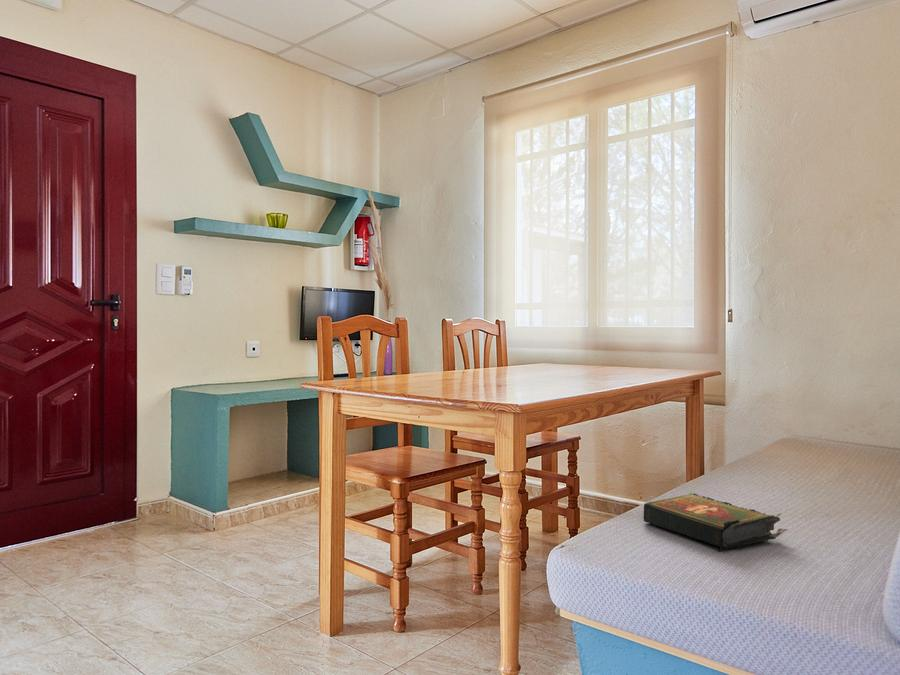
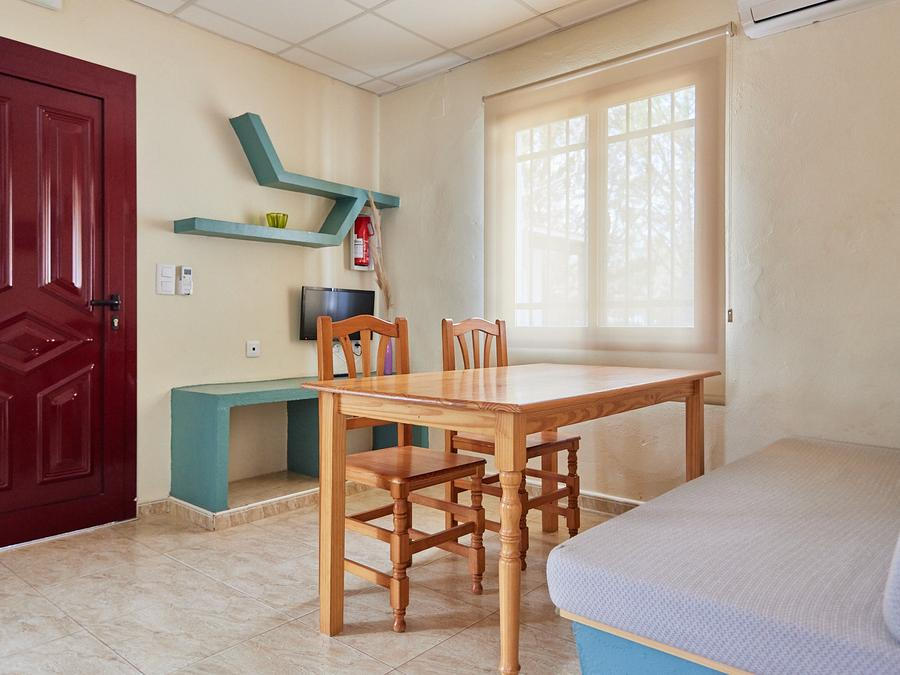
- book (710, 519)
